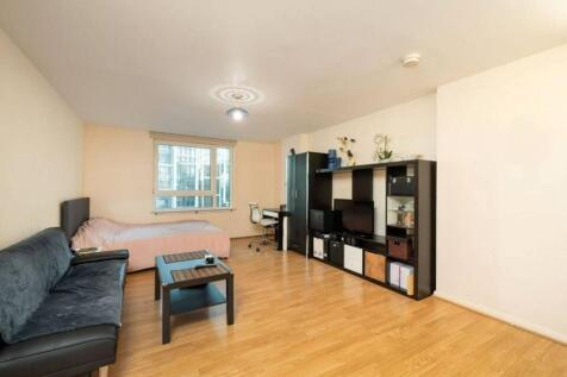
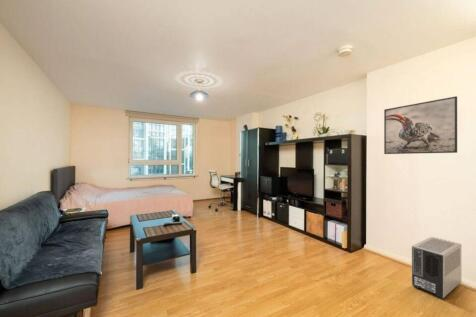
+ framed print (416, 128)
+ air purifier (437, 264)
